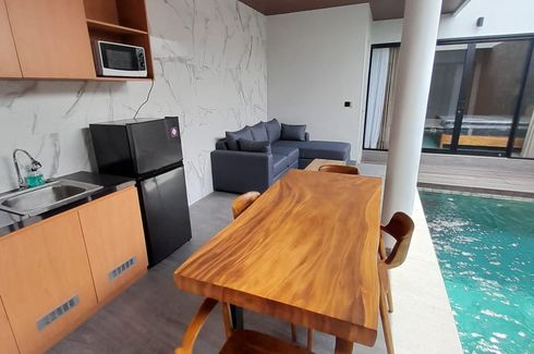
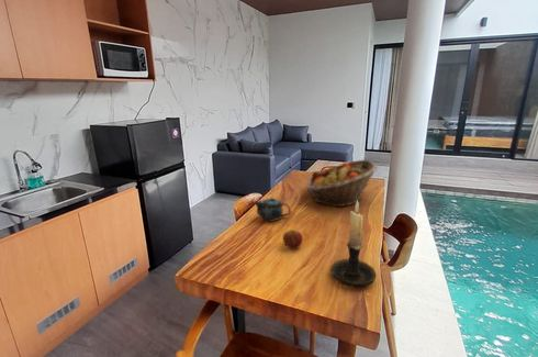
+ candle holder (355, 236)
+ fruit basket (340, 180)
+ chinaware (272, 208)
+ apple (292, 237)
